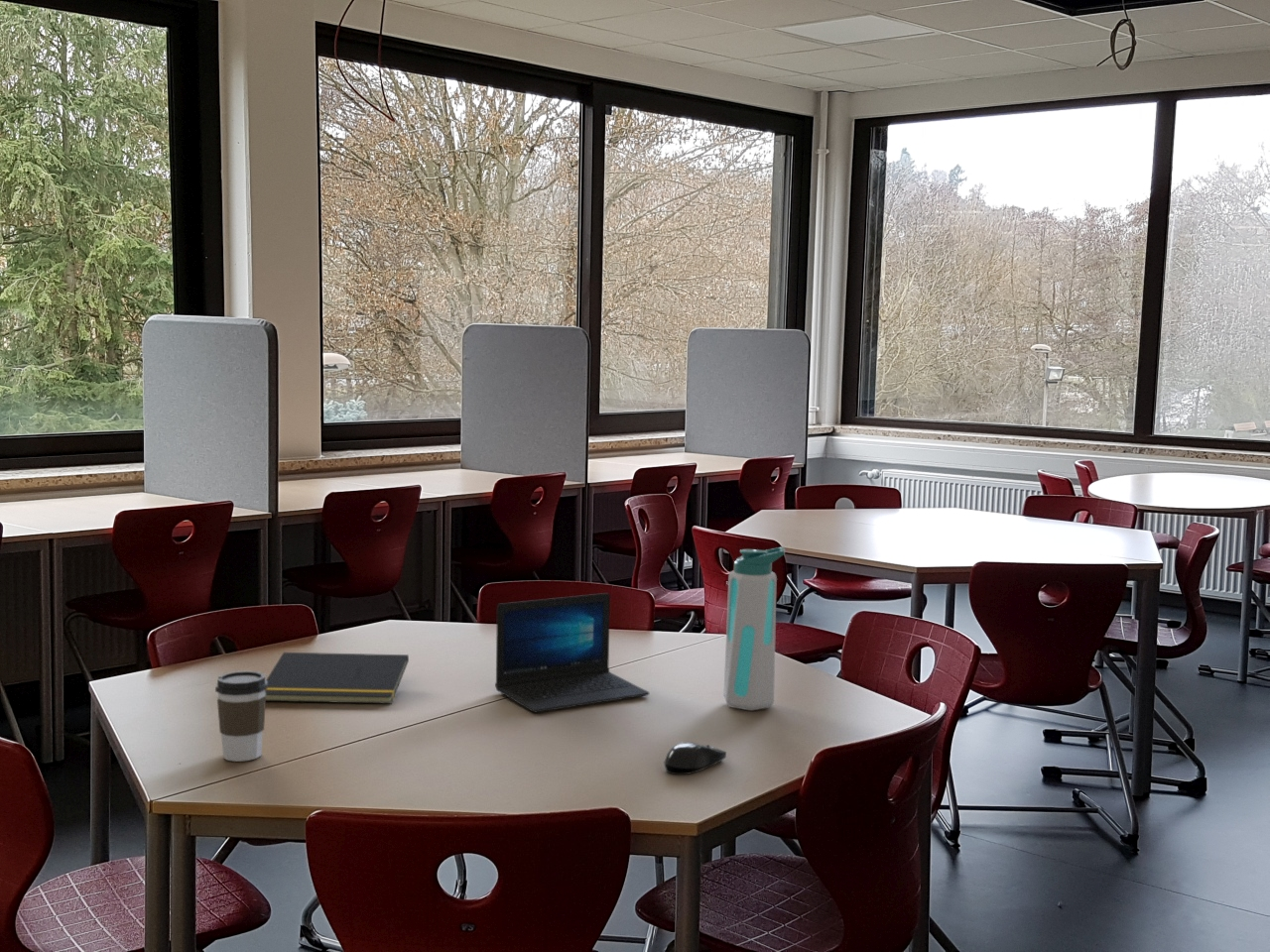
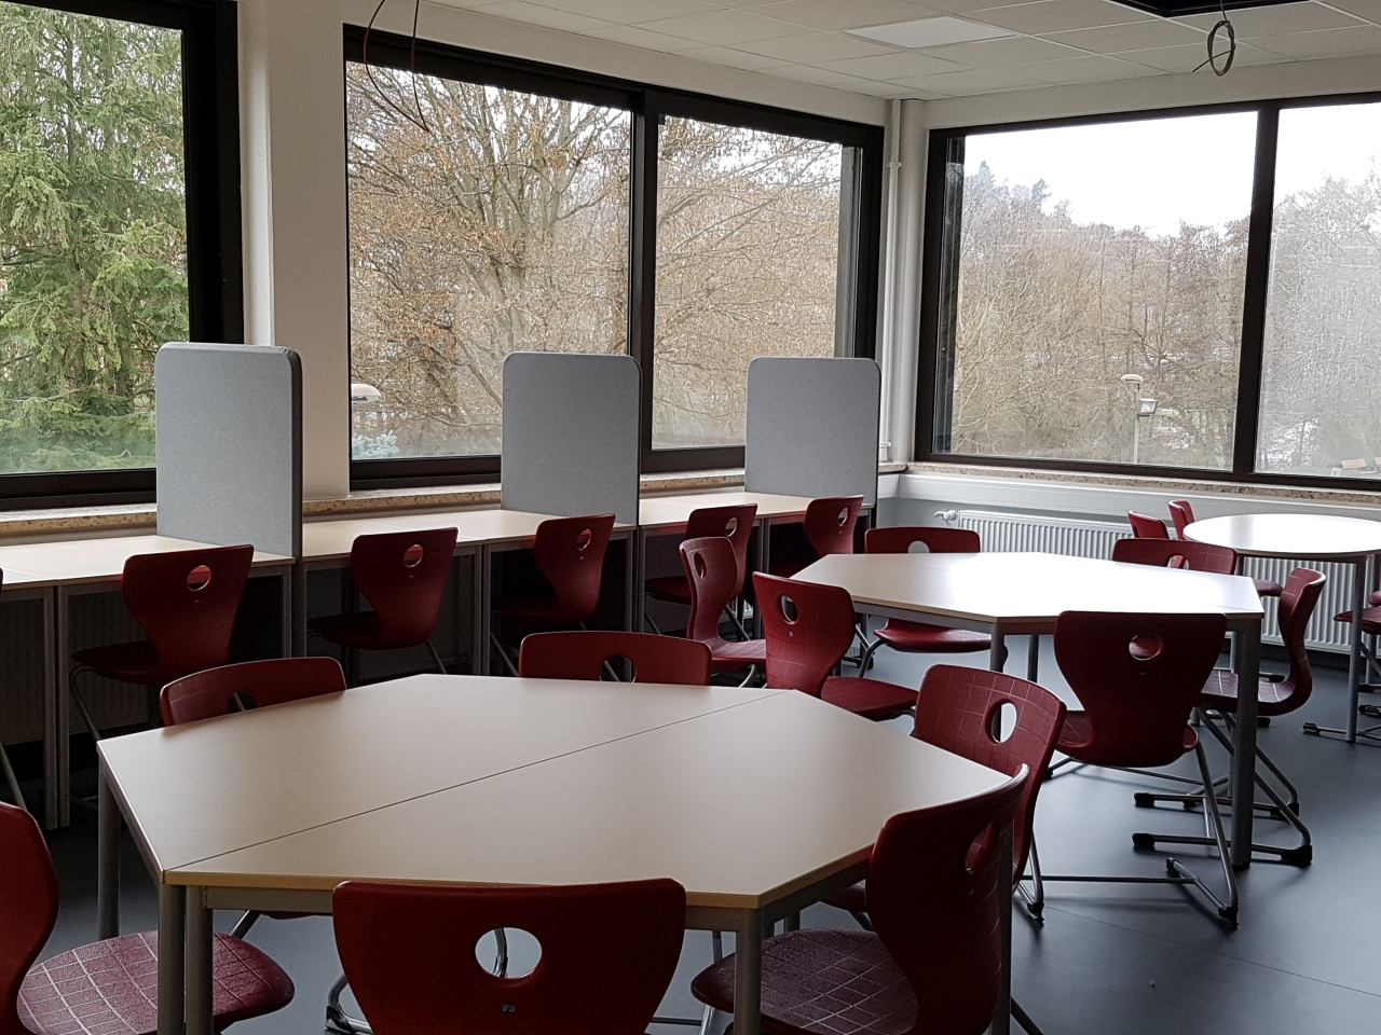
- coffee cup (241, 716)
- laptop (572, 650)
- notepad (335, 676)
- computer mouse (695, 753)
- water bottle (755, 626)
